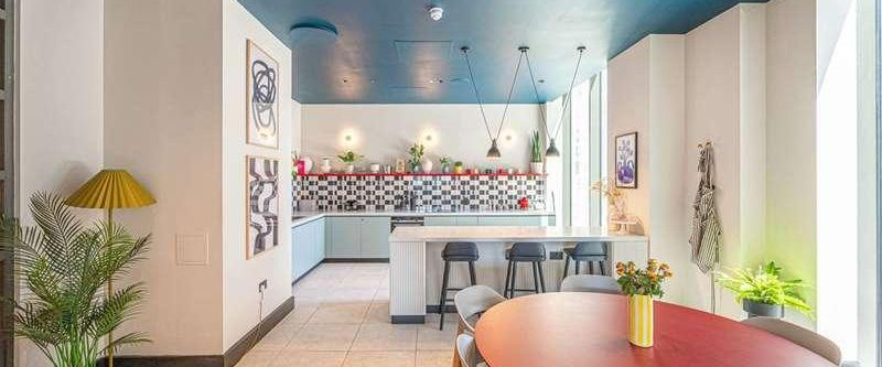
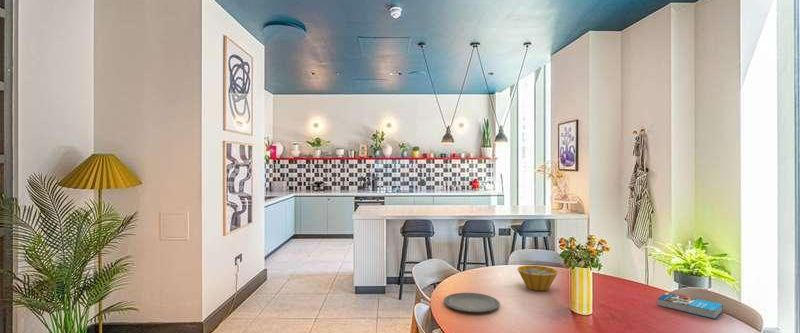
+ book (689, 304)
+ bowl (537, 278)
+ plate (471, 302)
